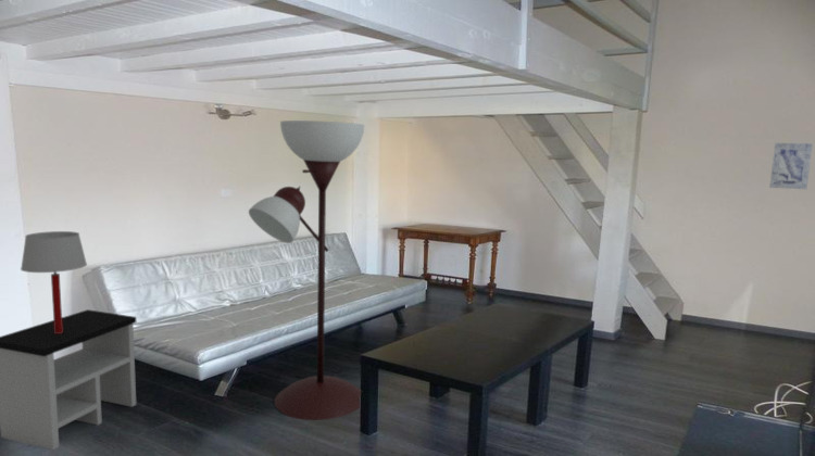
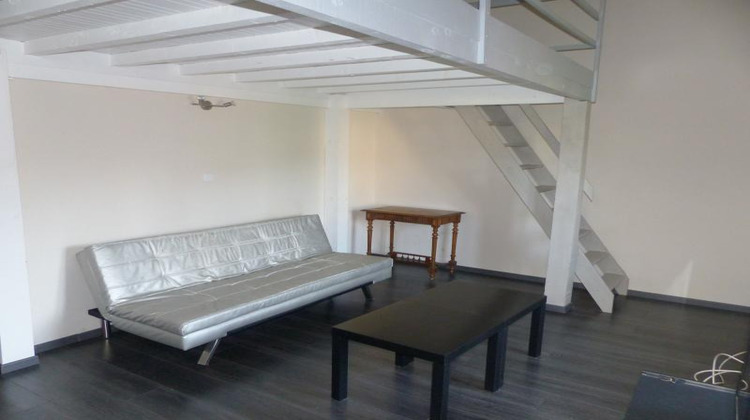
- table lamp (55, 283)
- side table (71, 373)
- wall art (790, 165)
- floor lamp (318, 268)
